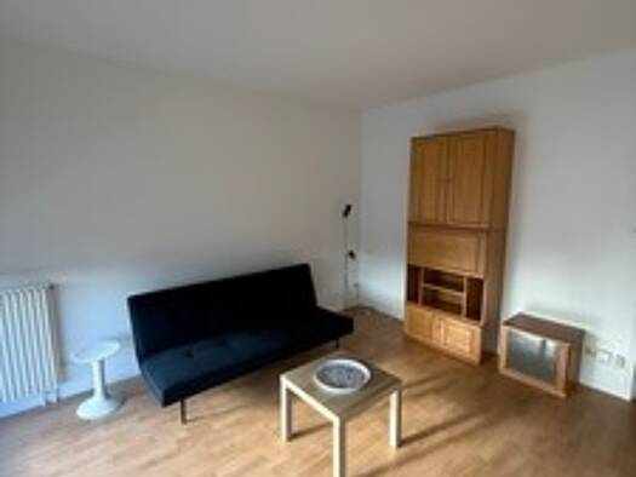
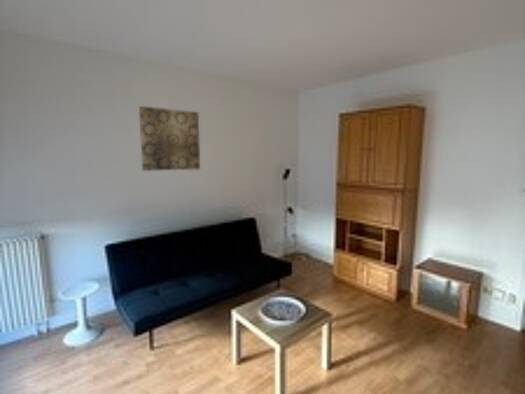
+ wall art (171, 140)
